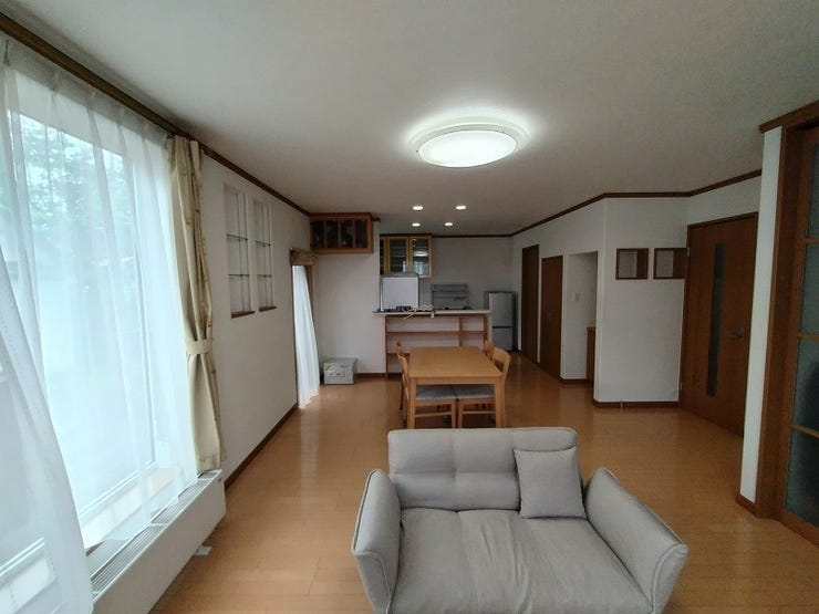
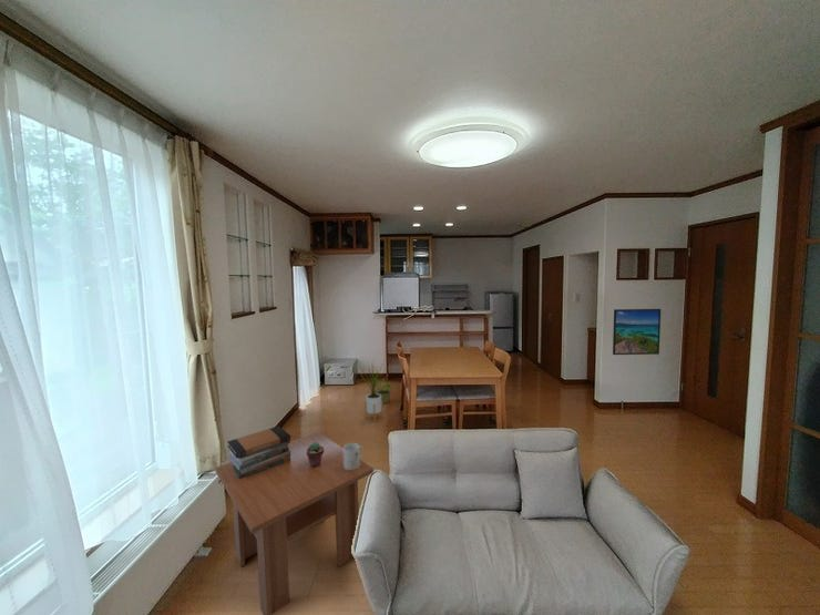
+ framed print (636, 331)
+ book stack (259, 450)
+ potted succulent (315, 453)
+ coffee table (295, 513)
+ house plant (373, 389)
+ mug (353, 454)
+ potted plant (383, 390)
